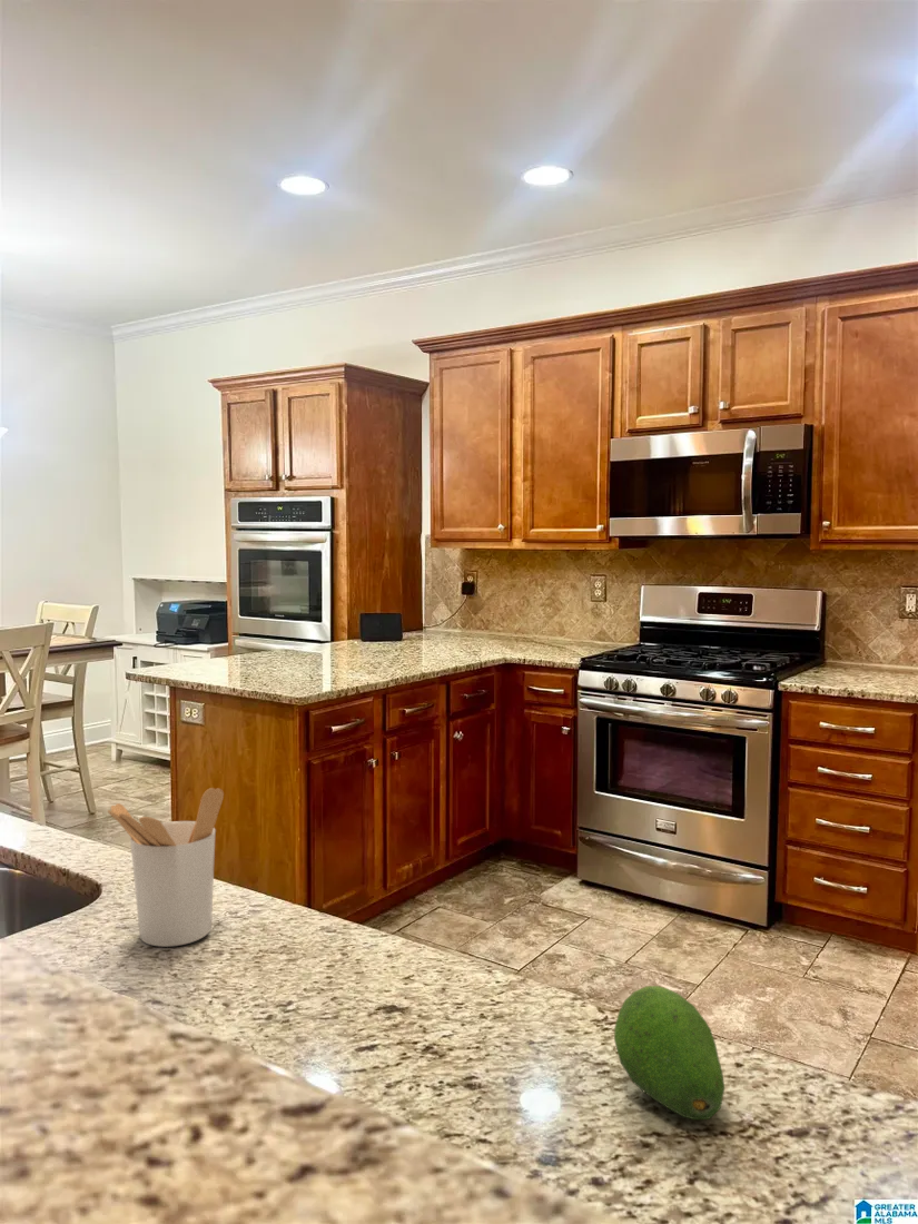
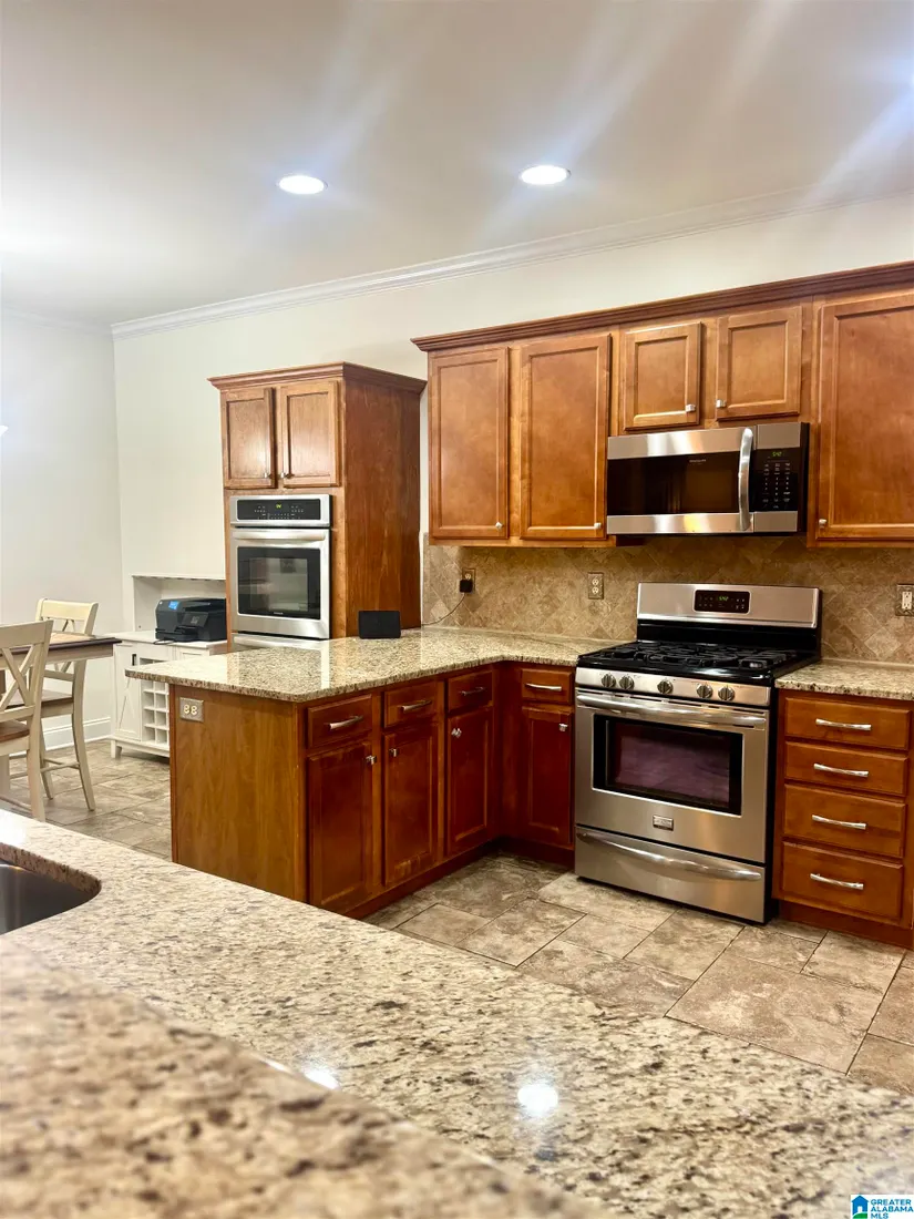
- fruit (673, 1047)
- utensil holder (162, 866)
